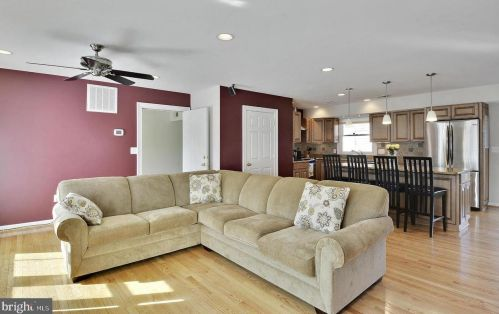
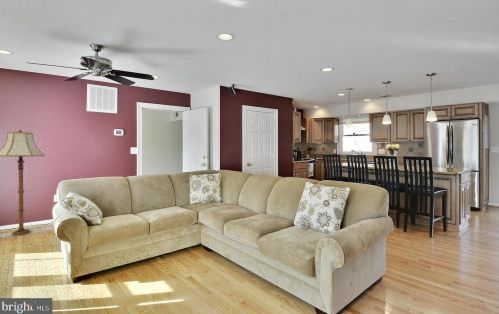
+ floor lamp (20, 181)
